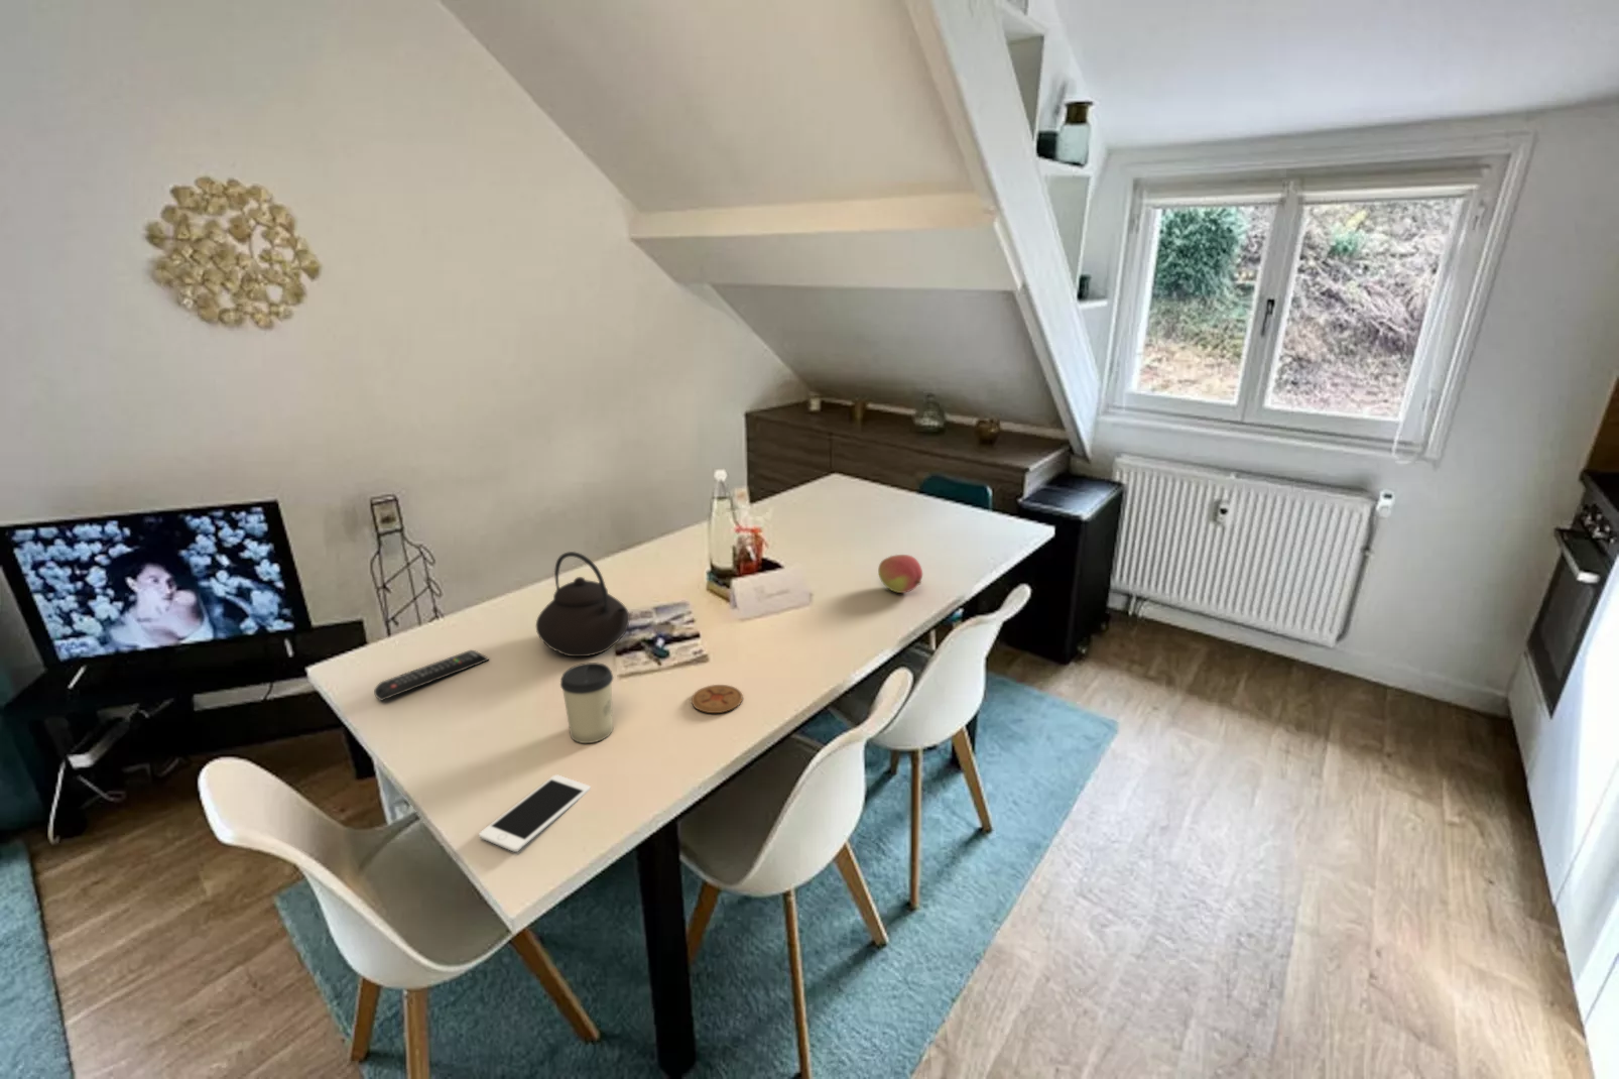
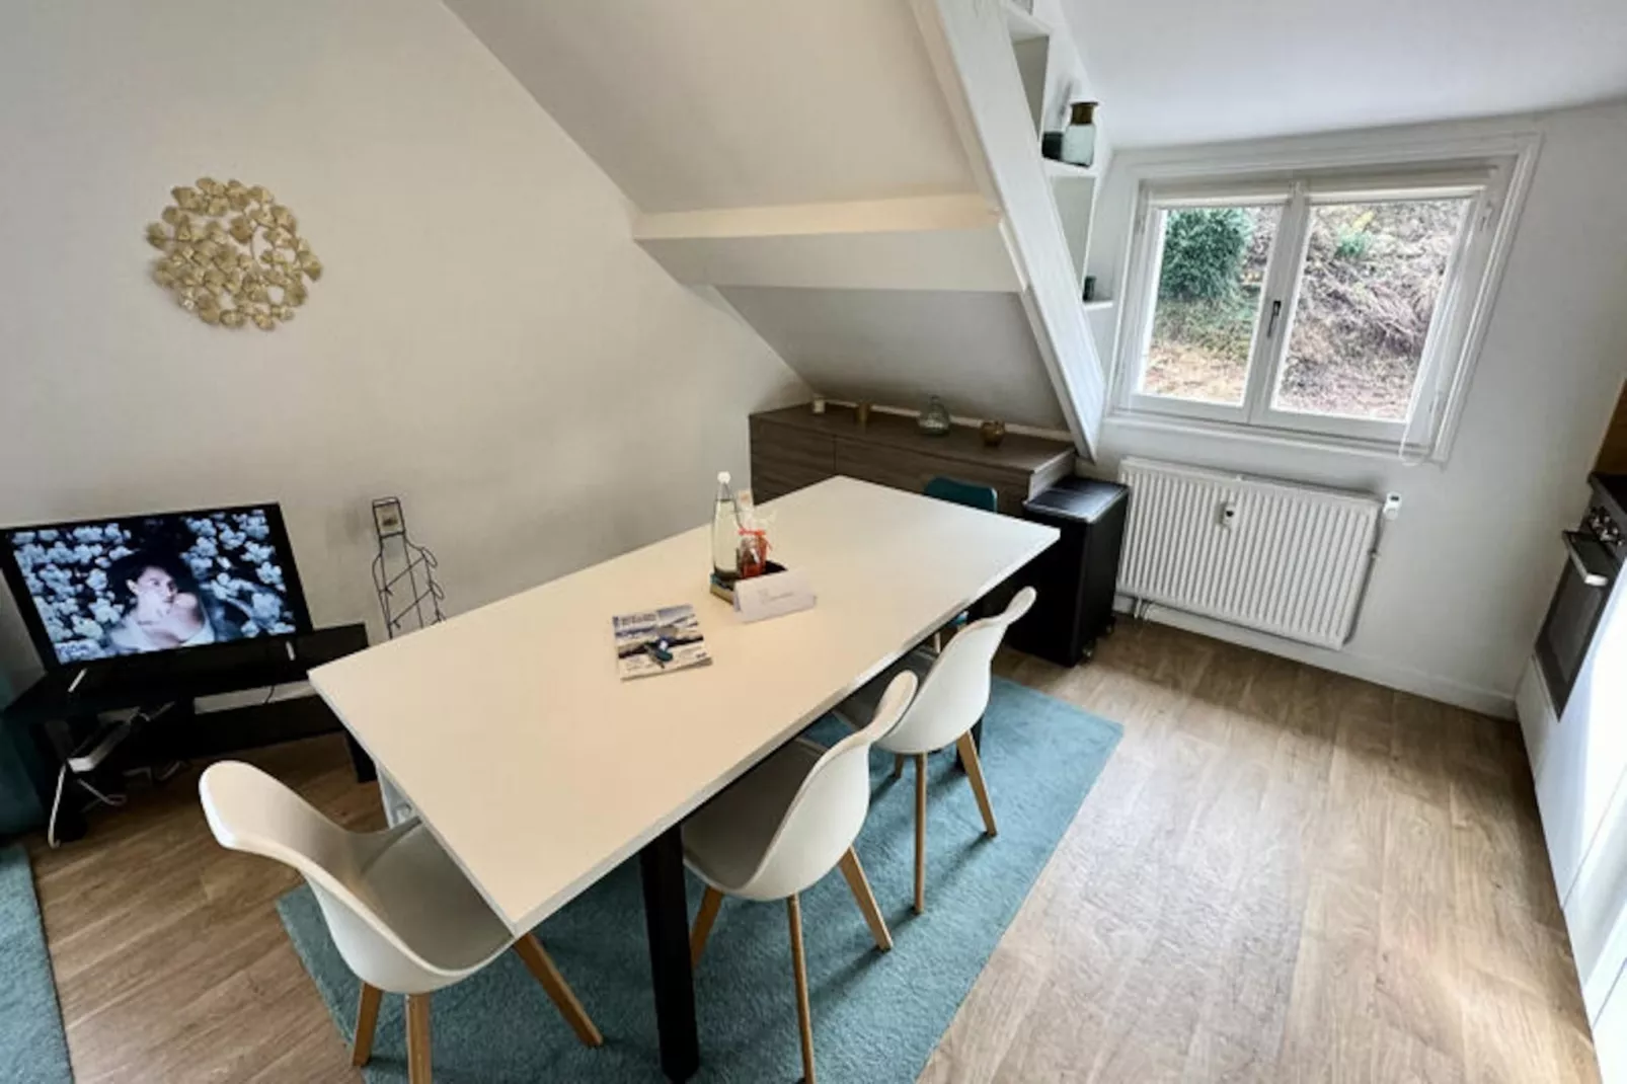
- cup (589, 702)
- cell phone (537, 809)
- teapot (587, 601)
- coaster (716, 697)
- fruit (900, 573)
- remote control (433, 673)
